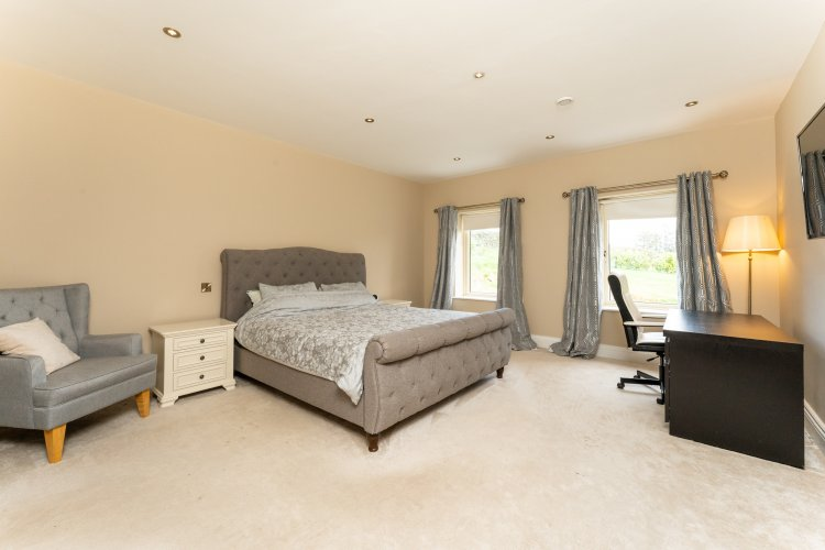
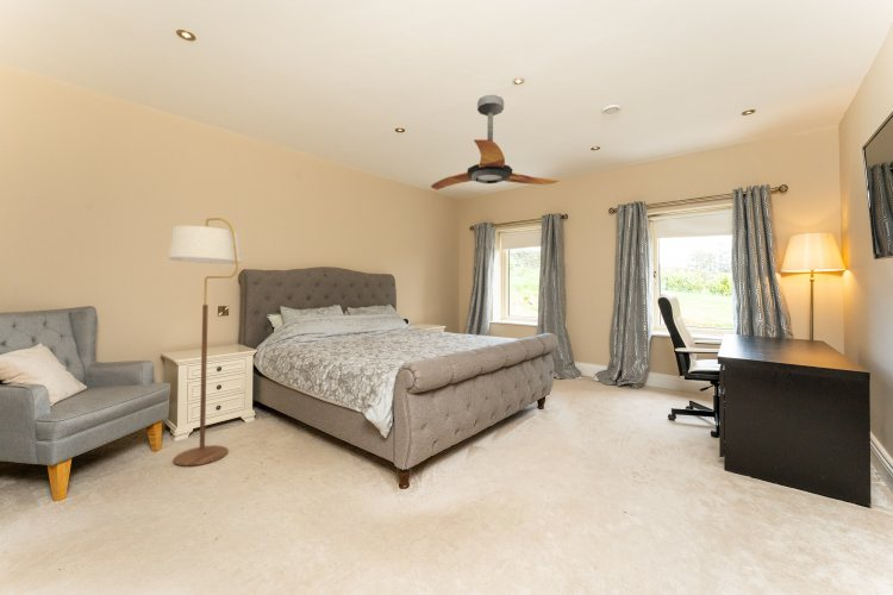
+ floor lamp (206, 337)
+ ceiling fan (492, 134)
